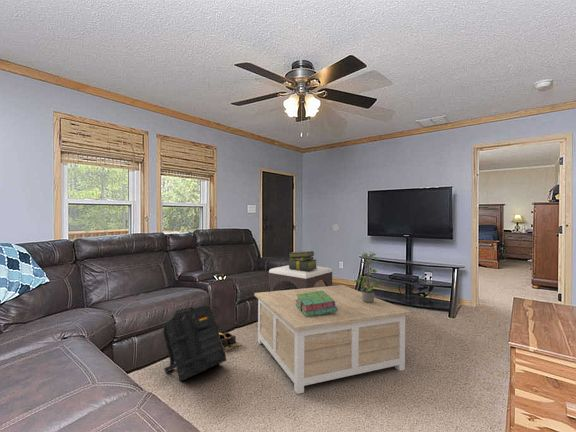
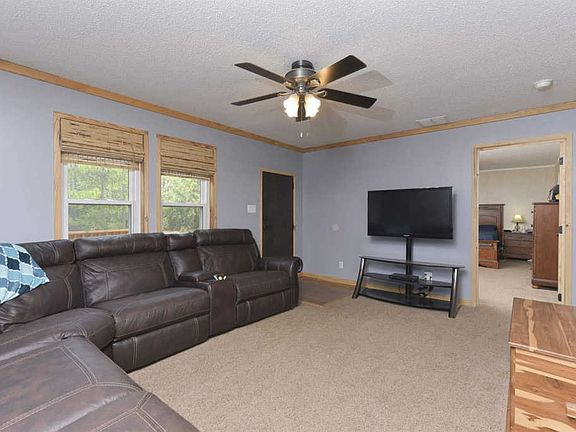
- backpack (193, 338)
- potted plant (368, 277)
- stack of books (301, 260)
- shoes (221, 338)
- coffee table (324, 327)
- footstool (300, 288)
- stack of books (315, 304)
